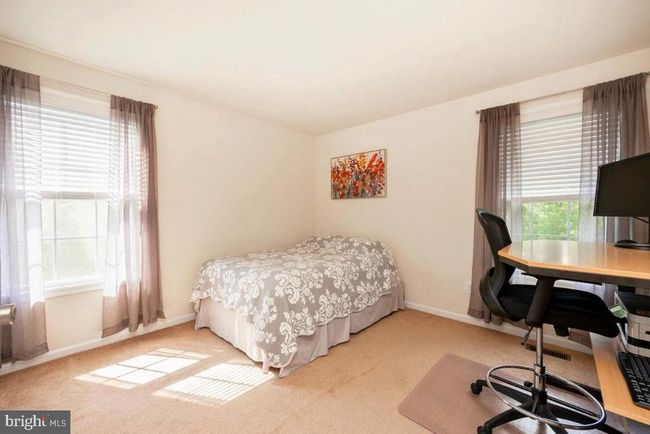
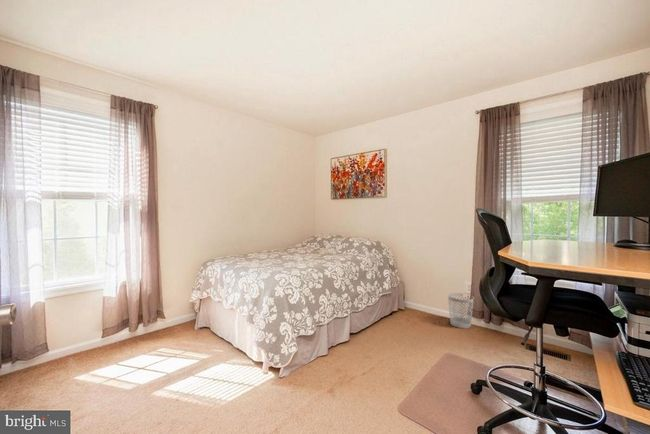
+ wastebasket (460, 310)
